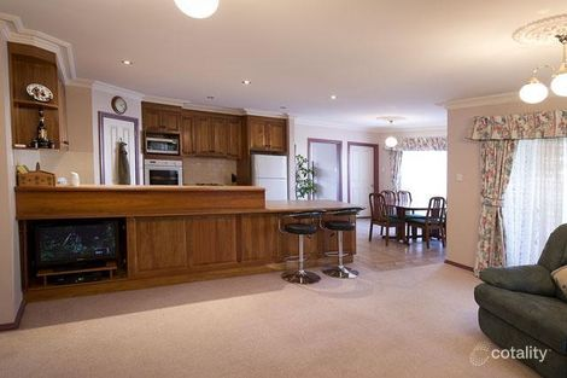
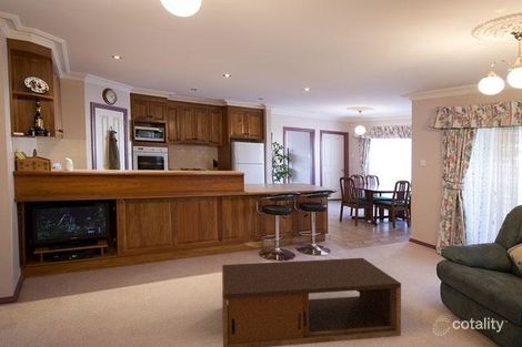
+ coffee table (303, 297)
